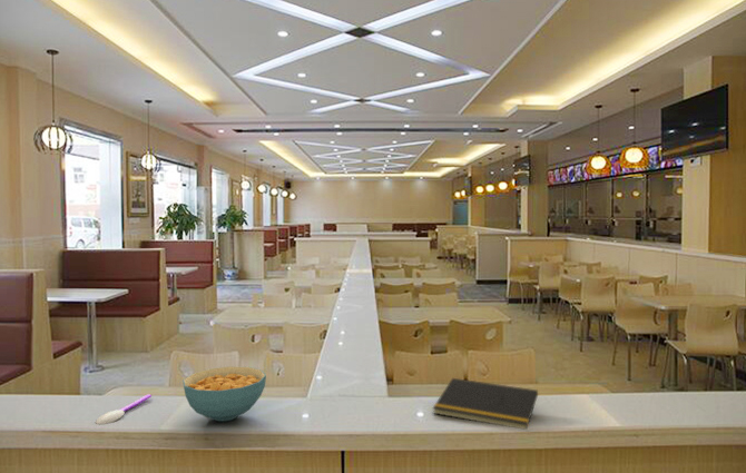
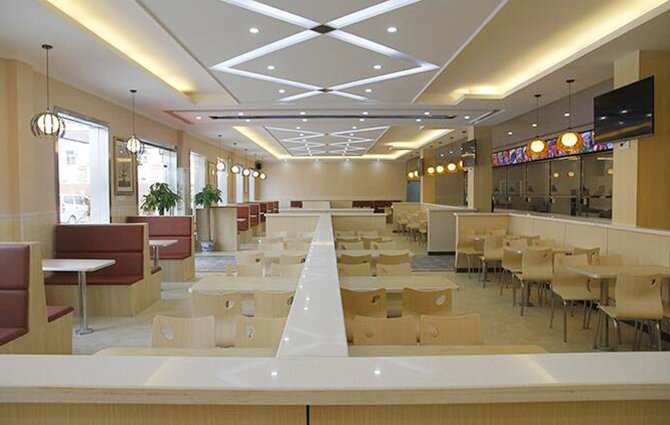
- spoon (126, 407)
- cereal bowl (225, 396)
- notepad (485, 401)
